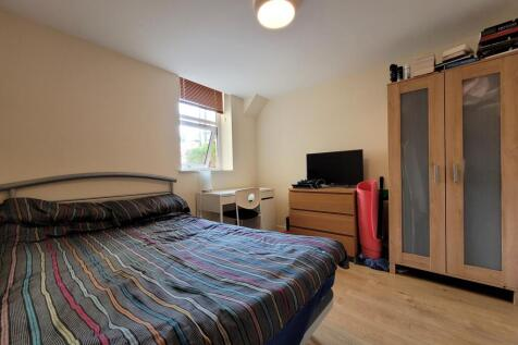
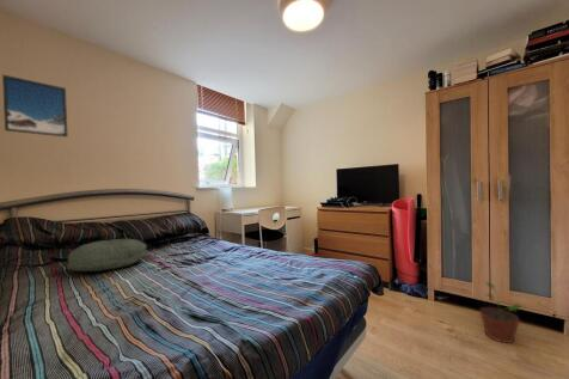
+ potted plant (498, 311)
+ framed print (37, 108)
+ pillow (109, 252)
